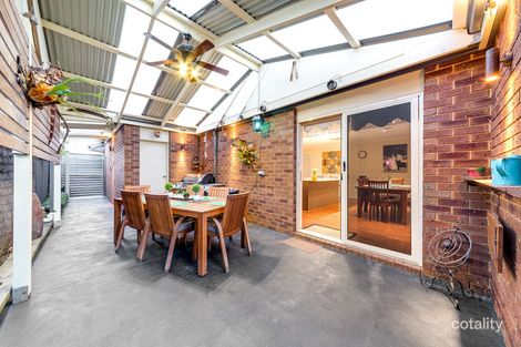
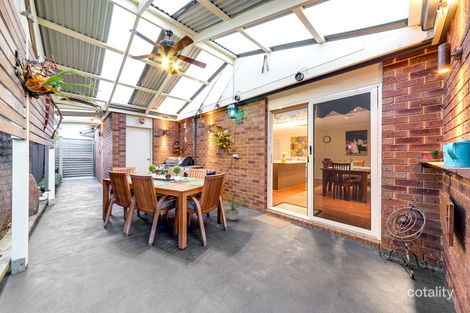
+ potted plant (236, 203)
